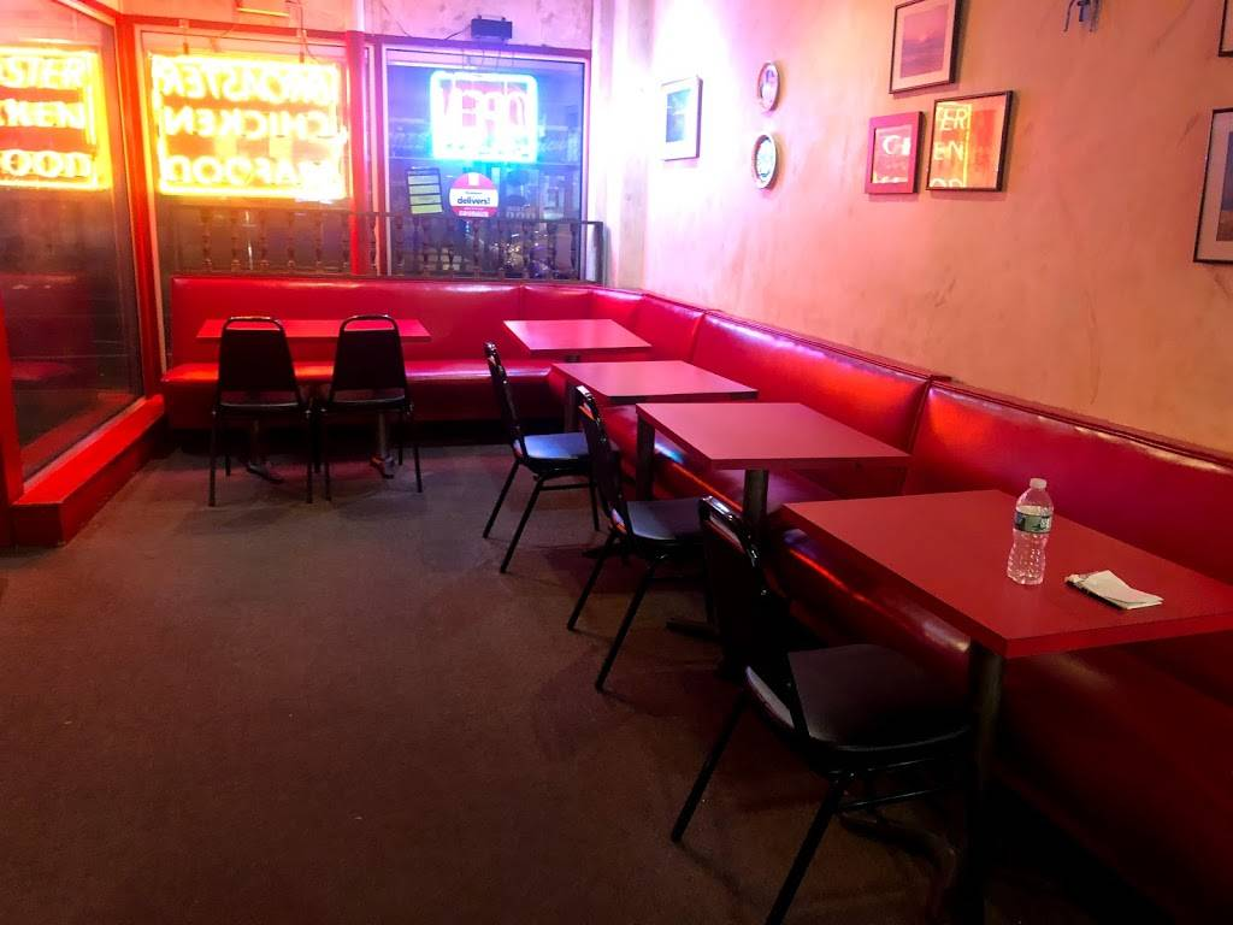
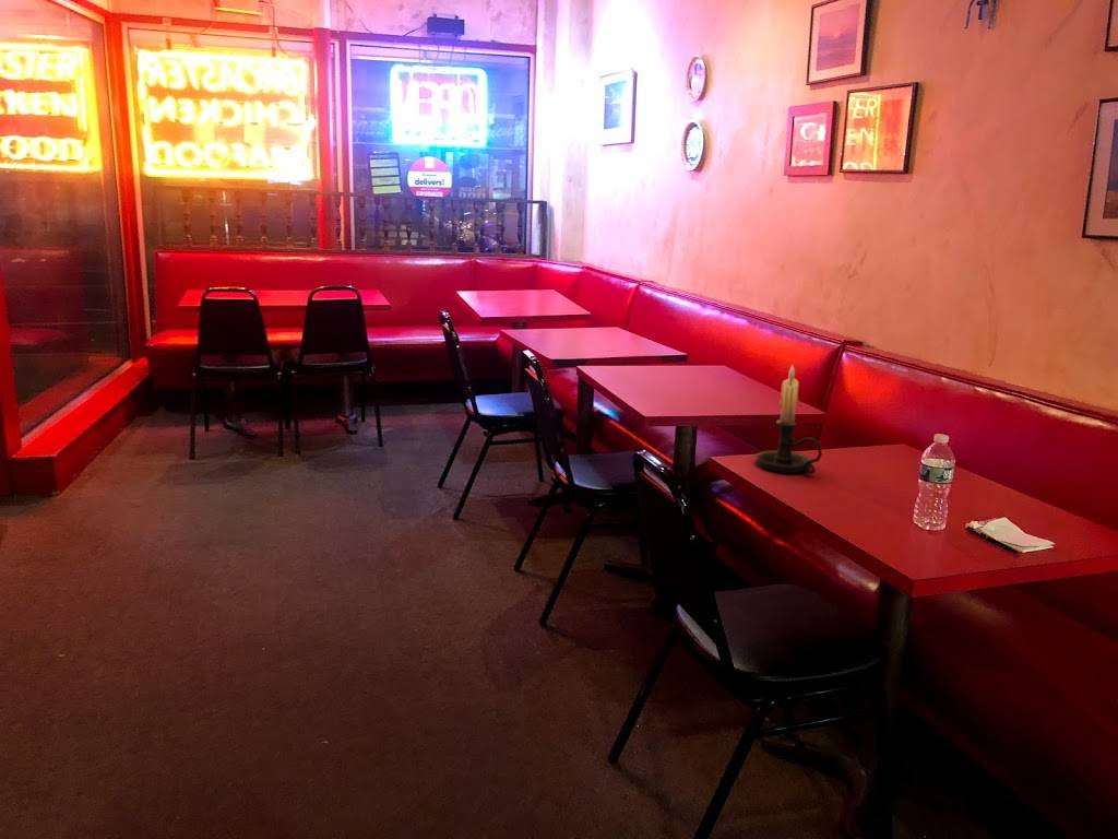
+ candle holder (794, 417)
